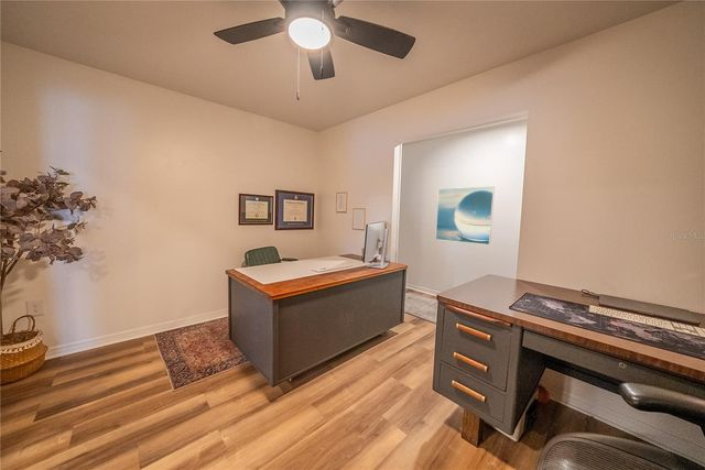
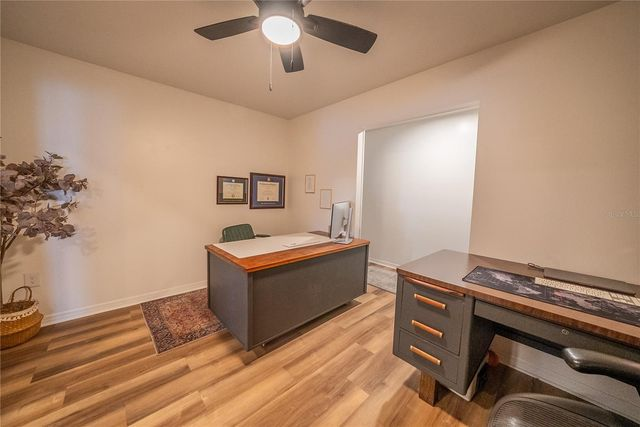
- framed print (462, 215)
